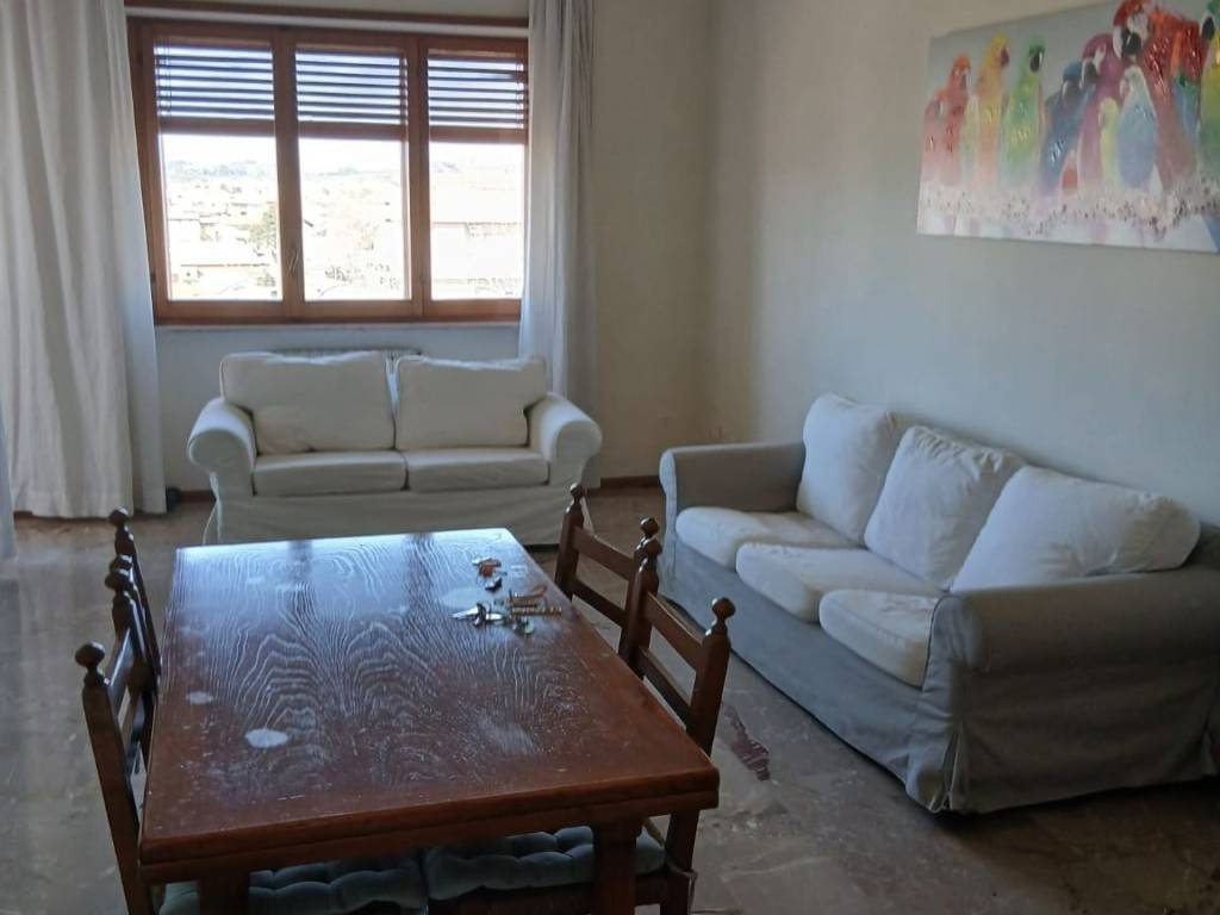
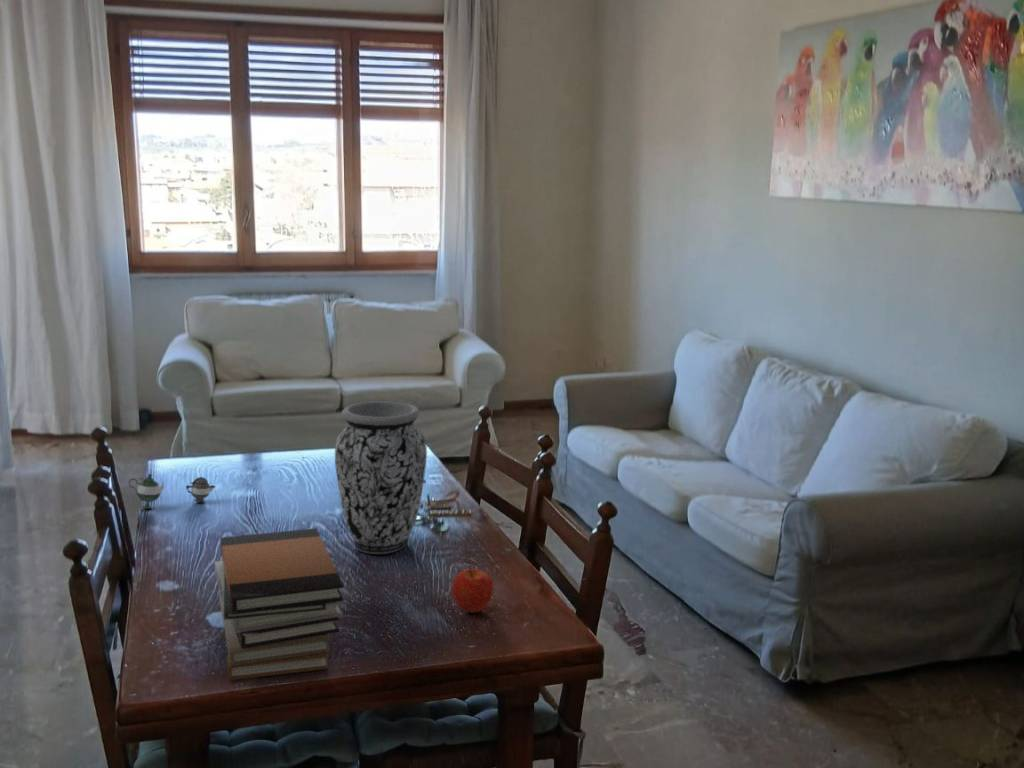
+ vase (381, 478)
+ fruit (472, 589)
+ book stack (276, 598)
+ teapot (163, 487)
